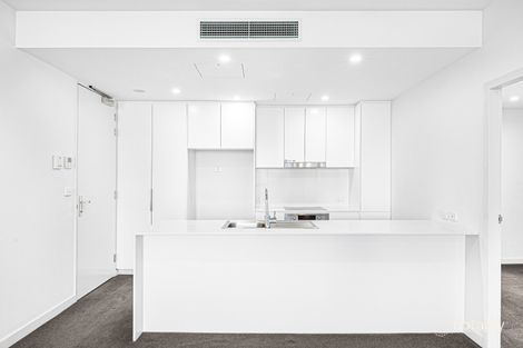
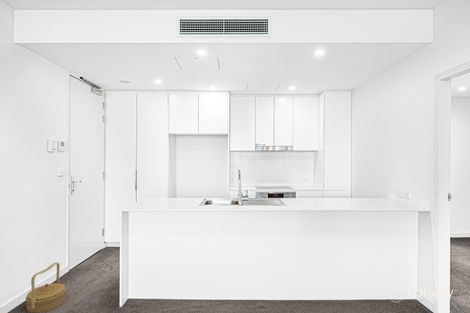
+ basket (46, 285)
